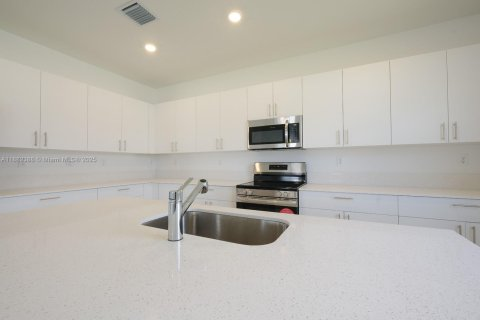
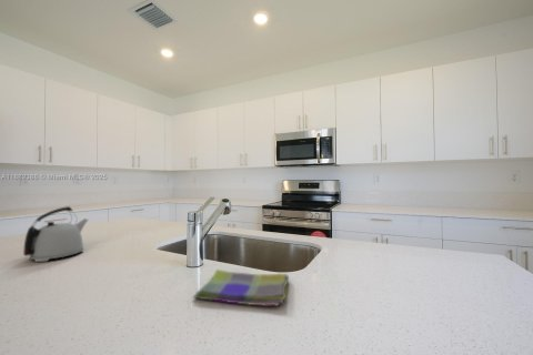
+ dish towel (245, 284)
+ kettle (59, 231)
